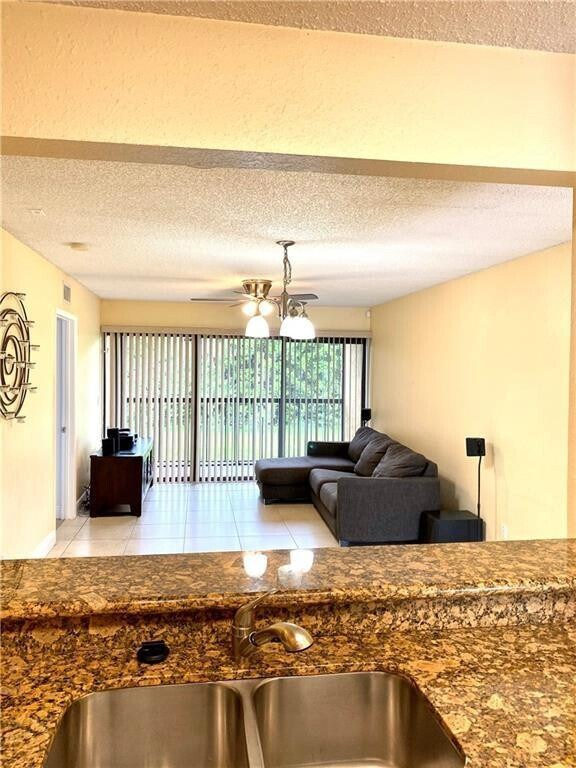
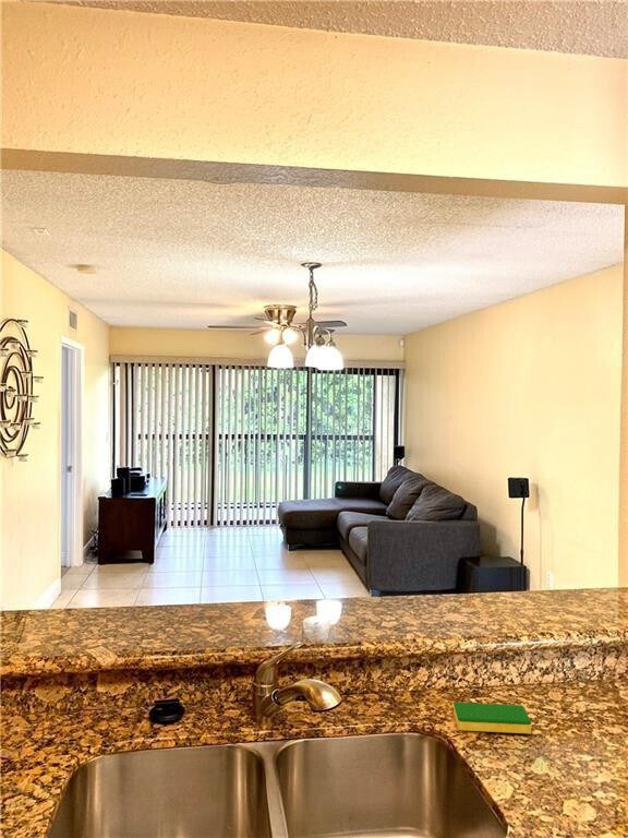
+ dish sponge (491, 717)
